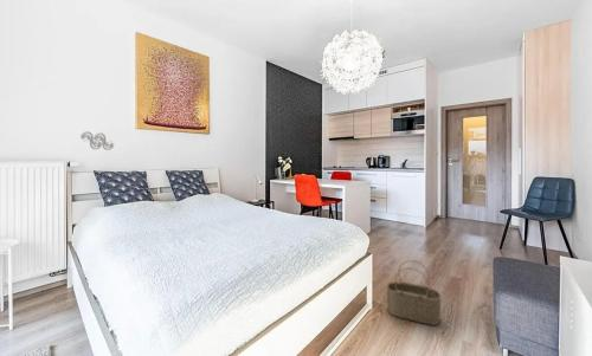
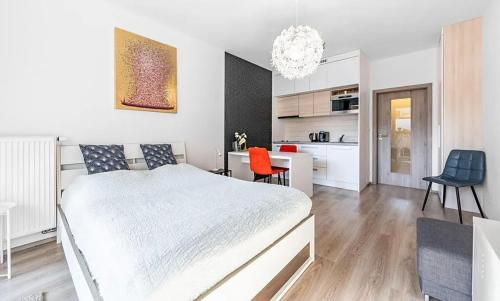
- decorative ornament (98, 141)
- wicker basket (412, 289)
